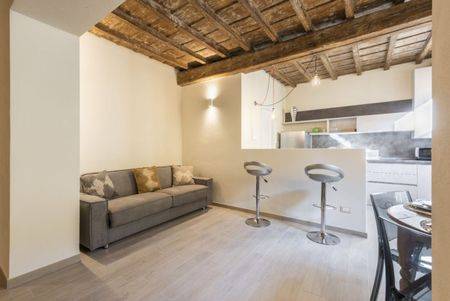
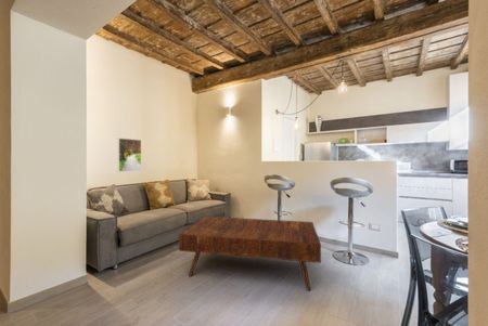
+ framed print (129, 155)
+ coffee table (252, 246)
